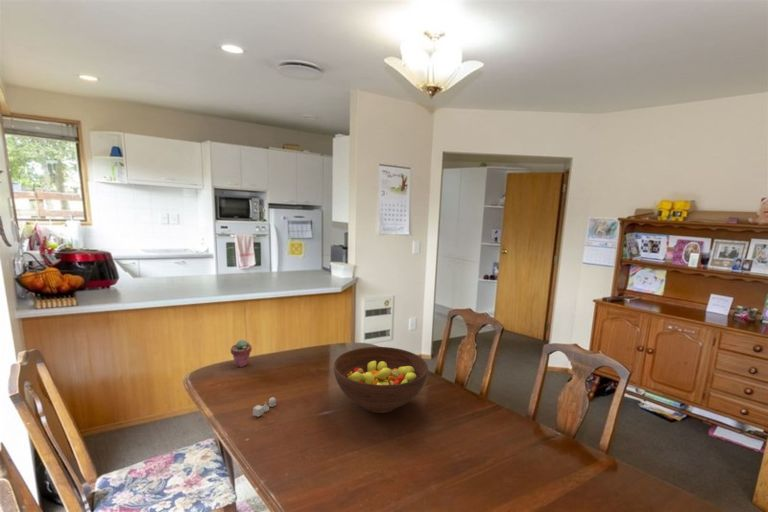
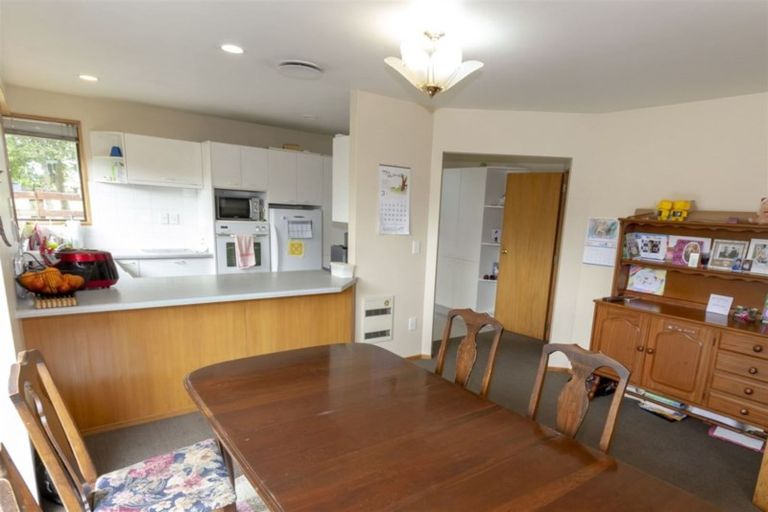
- fruit bowl (380, 384)
- salt and pepper shaker set (265, 406)
- potted succulent (241, 351)
